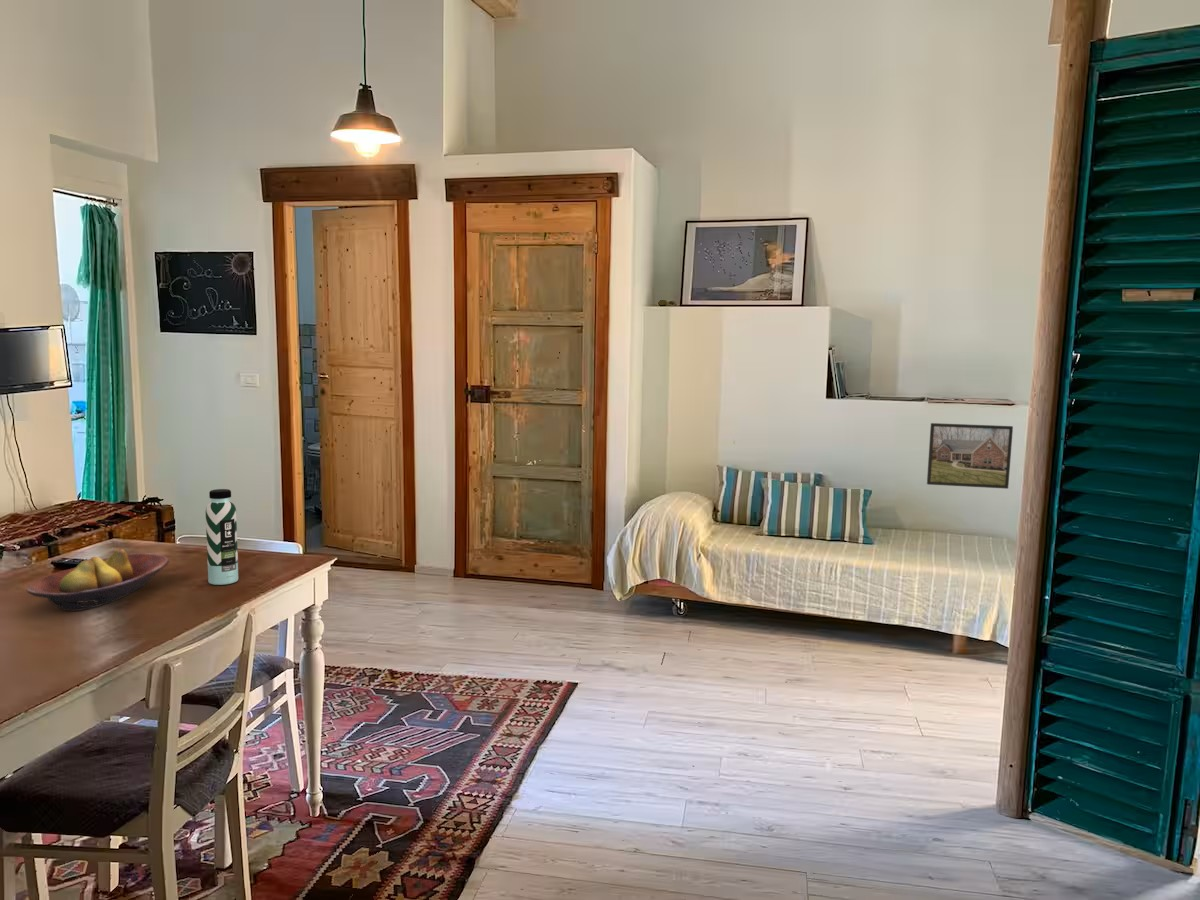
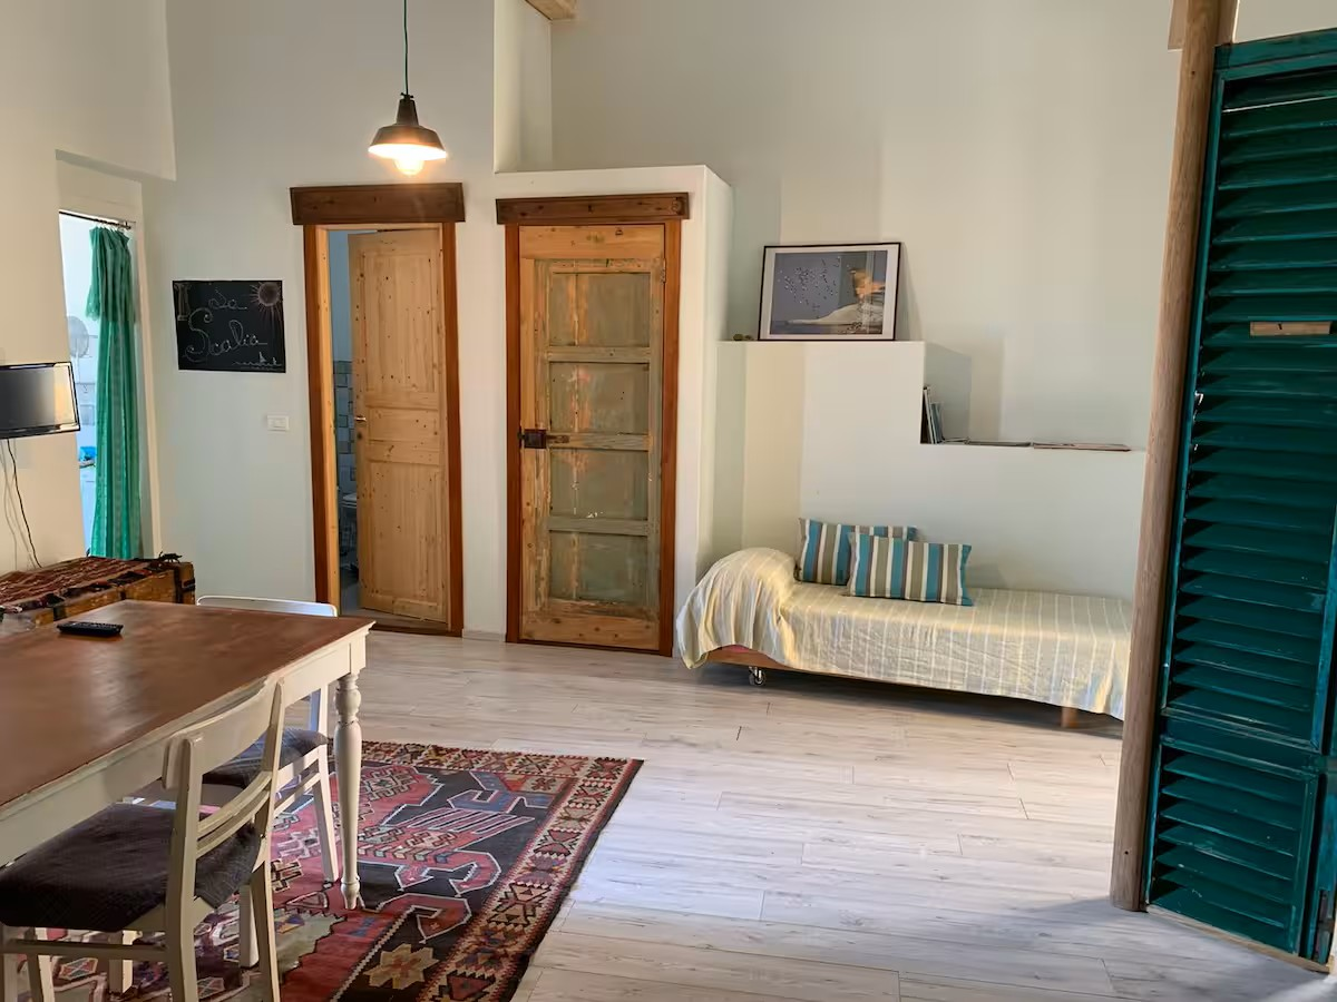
- fruit bowl (102, 574)
- water bottle (221, 536)
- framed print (969, 455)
